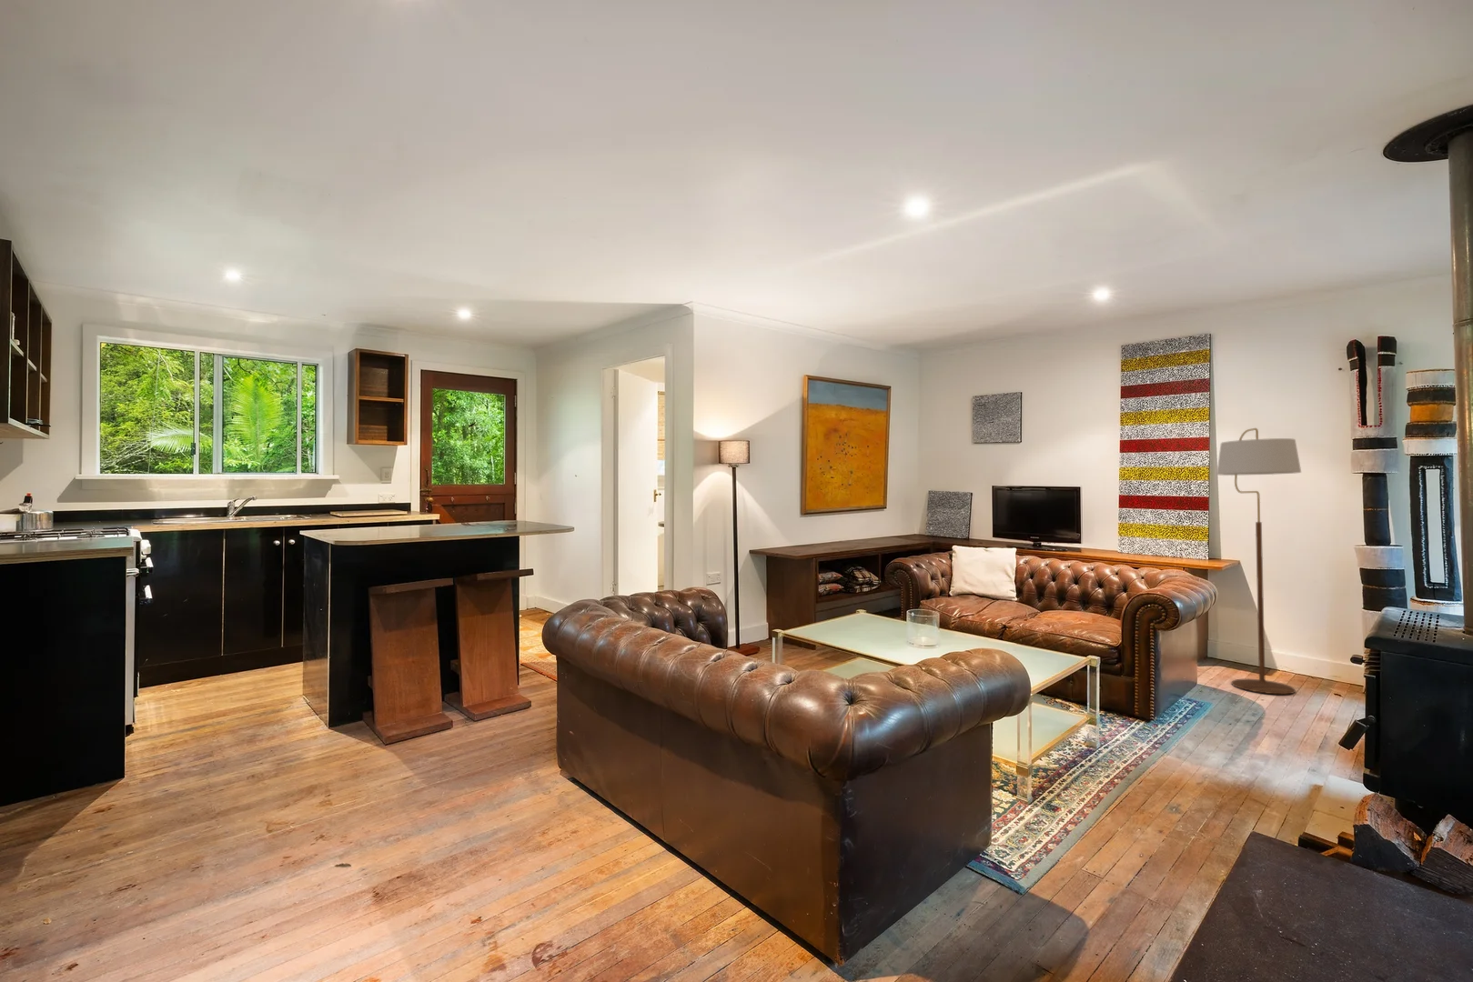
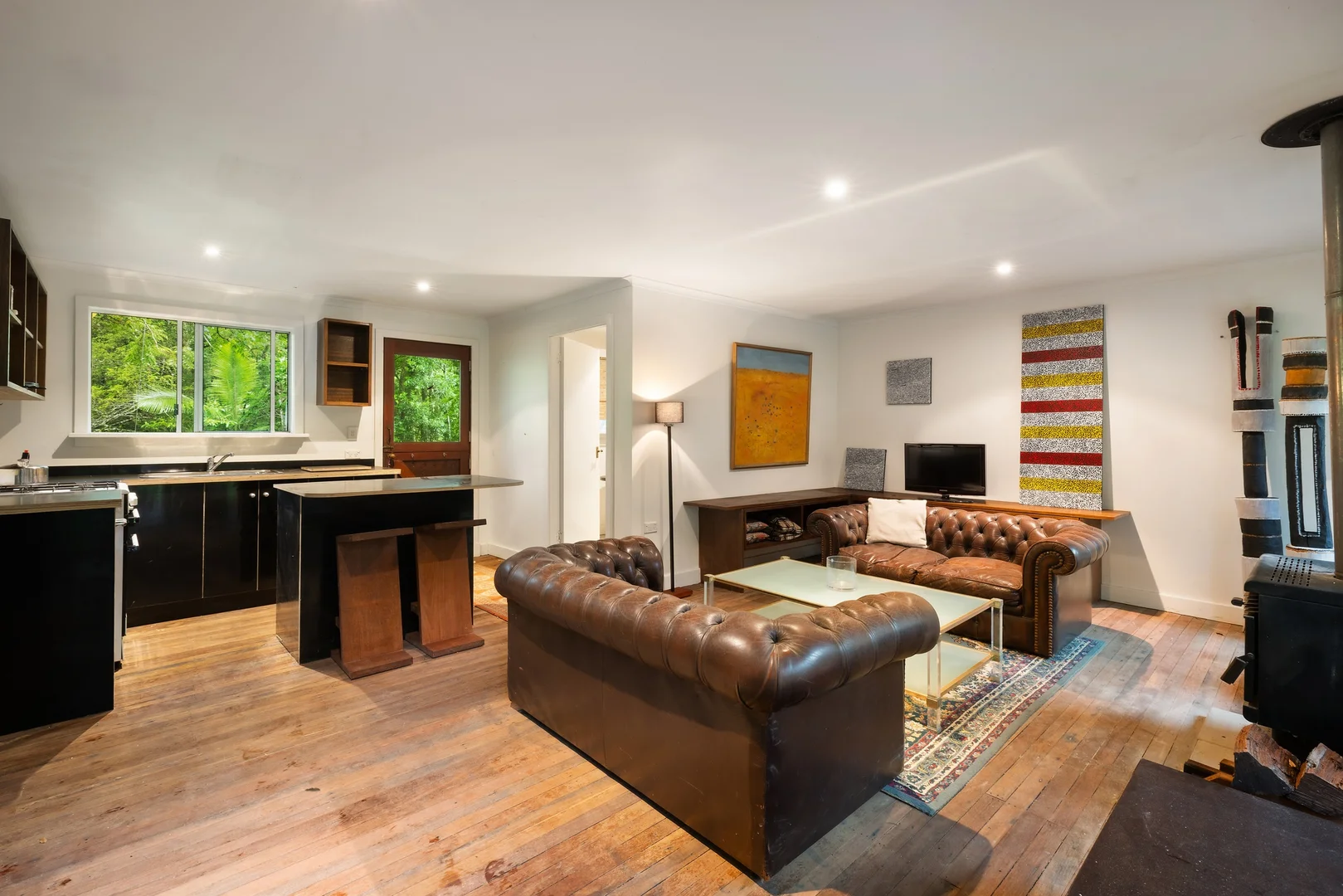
- floor lamp (1257, 557)
